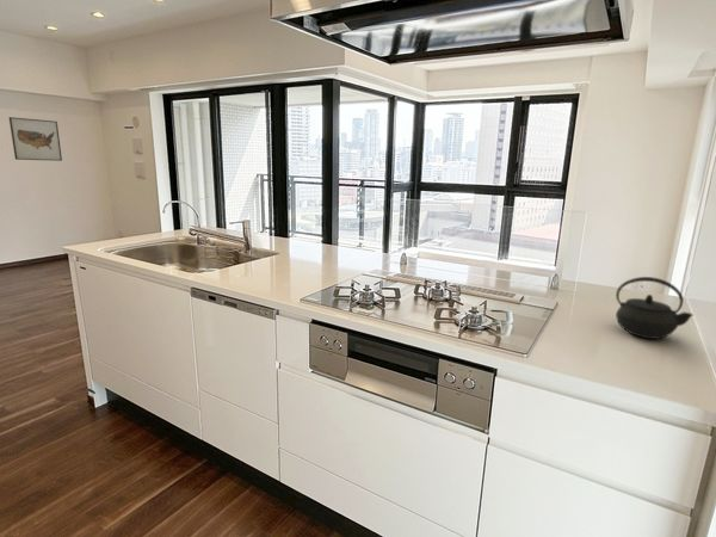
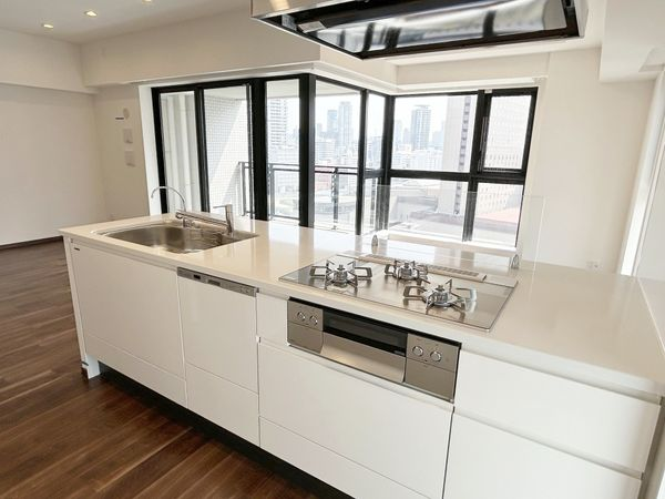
- kettle (653, 305)
- wall art (36, 140)
